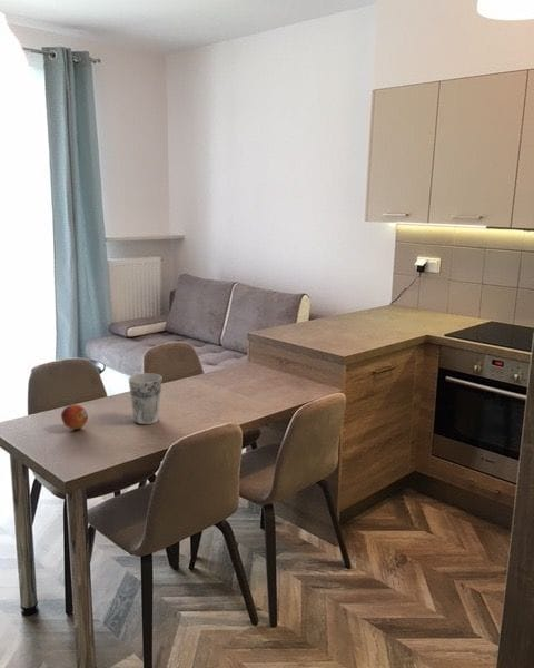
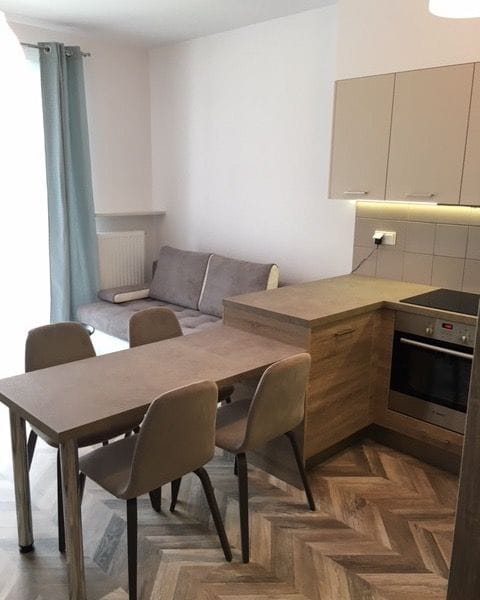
- cup (146, 399)
- fruit (75, 416)
